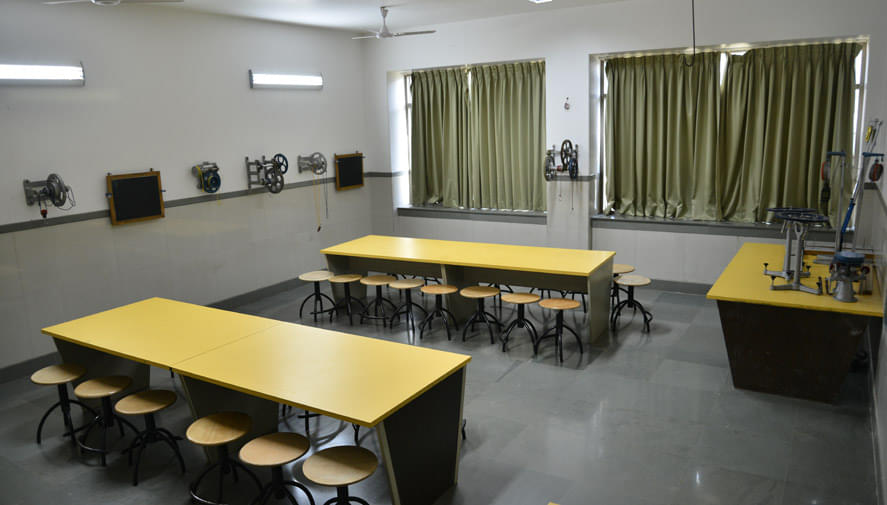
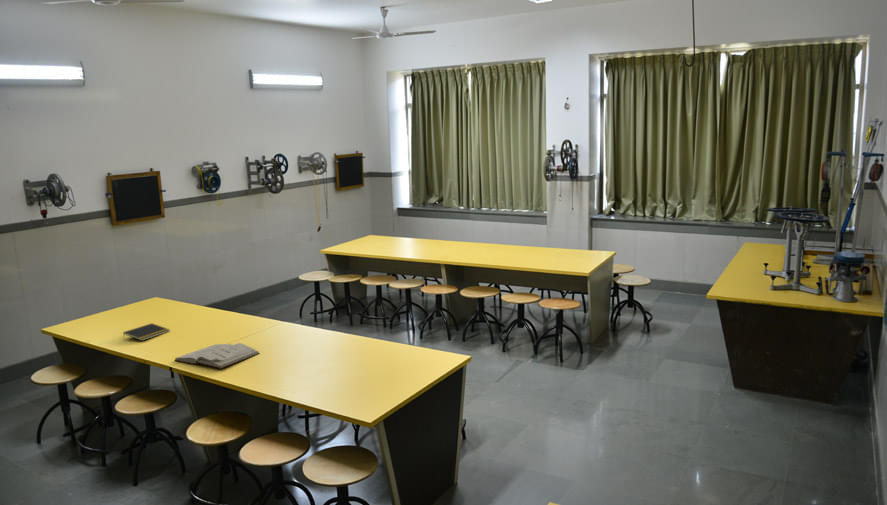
+ book (217, 352)
+ notepad (147, 331)
